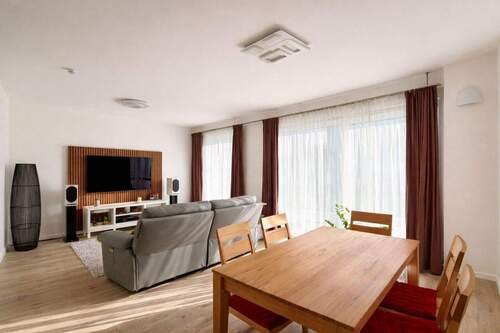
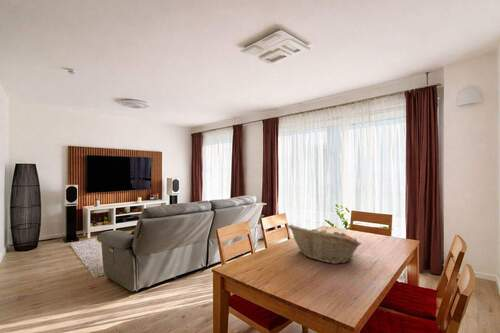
+ fruit basket (322, 239)
